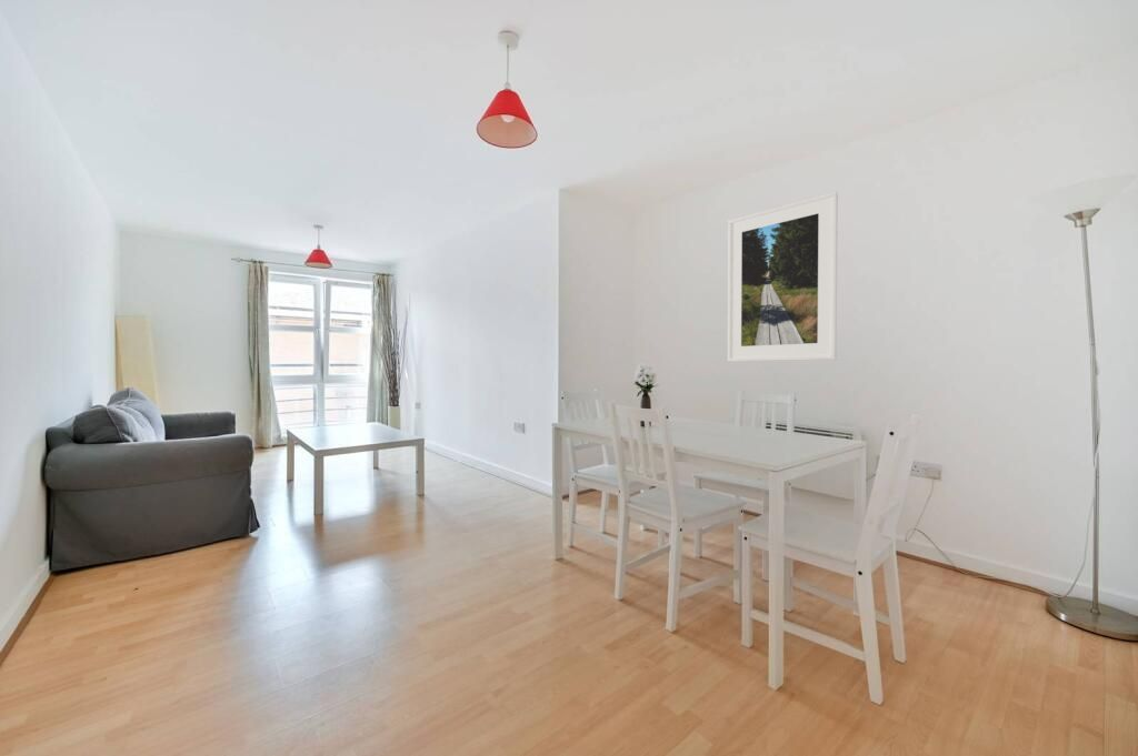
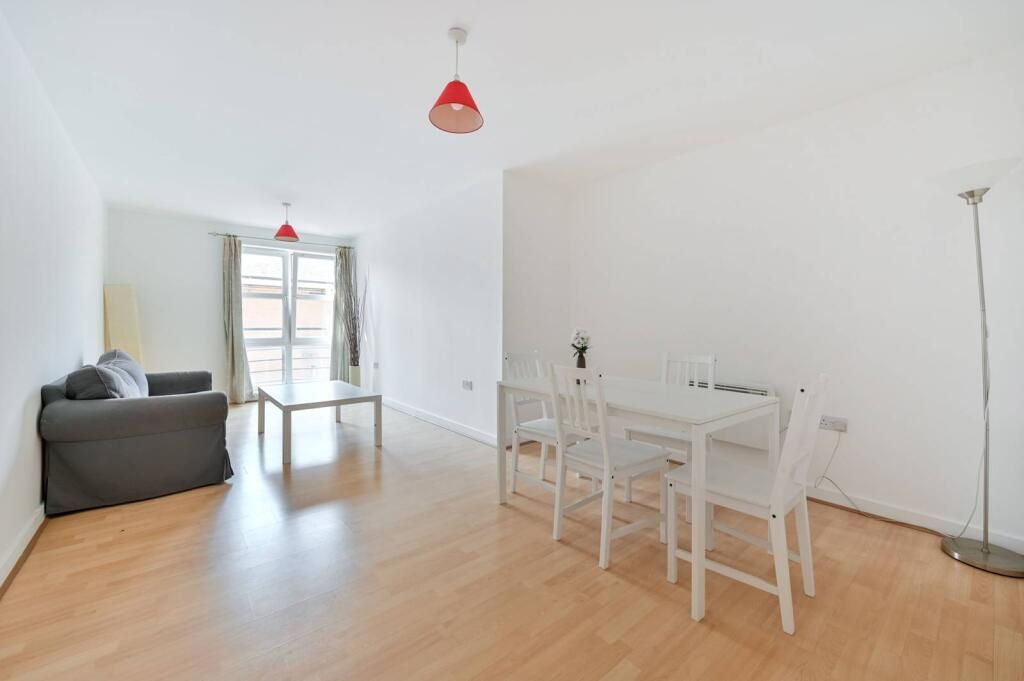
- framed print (777, 284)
